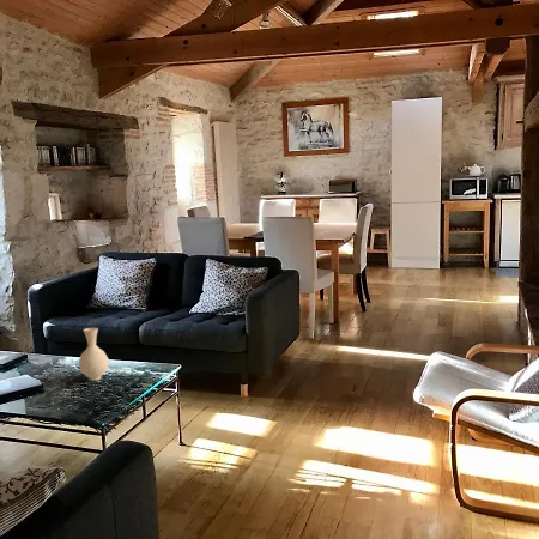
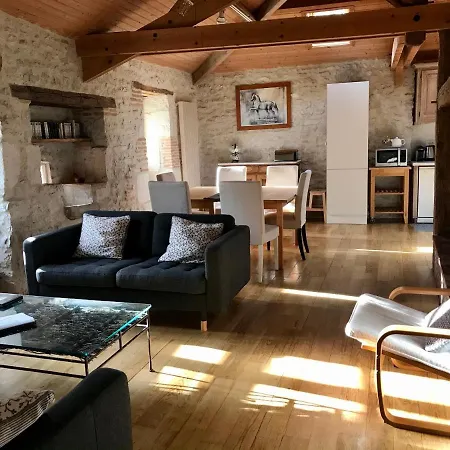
- vase (92, 353)
